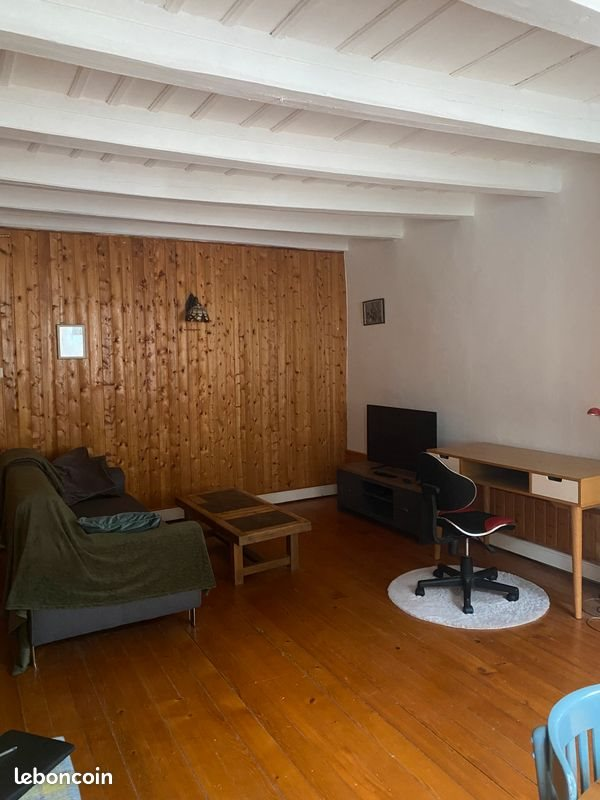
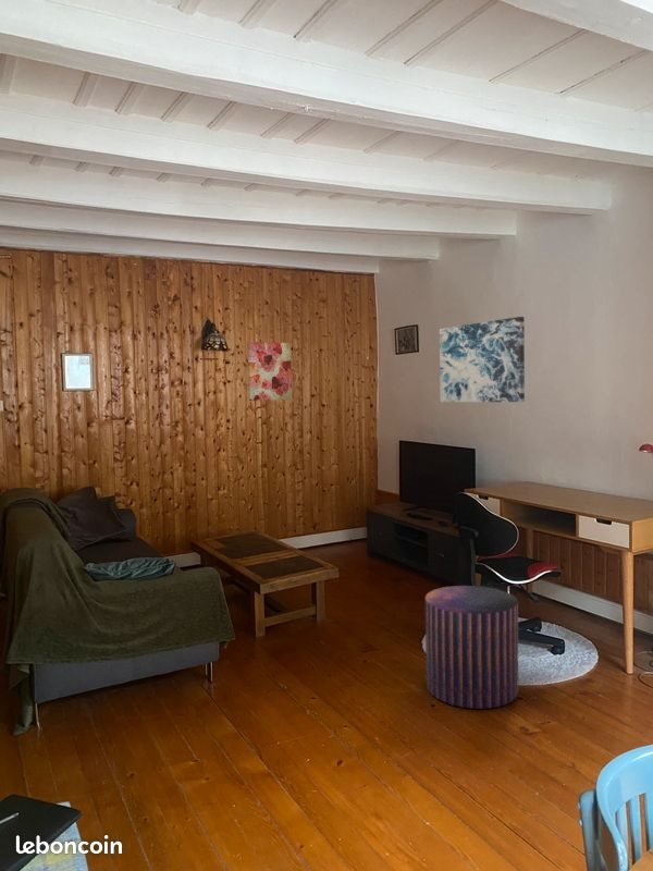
+ pouf (471, 642)
+ wall art (270, 371)
+ wall art (479, 363)
